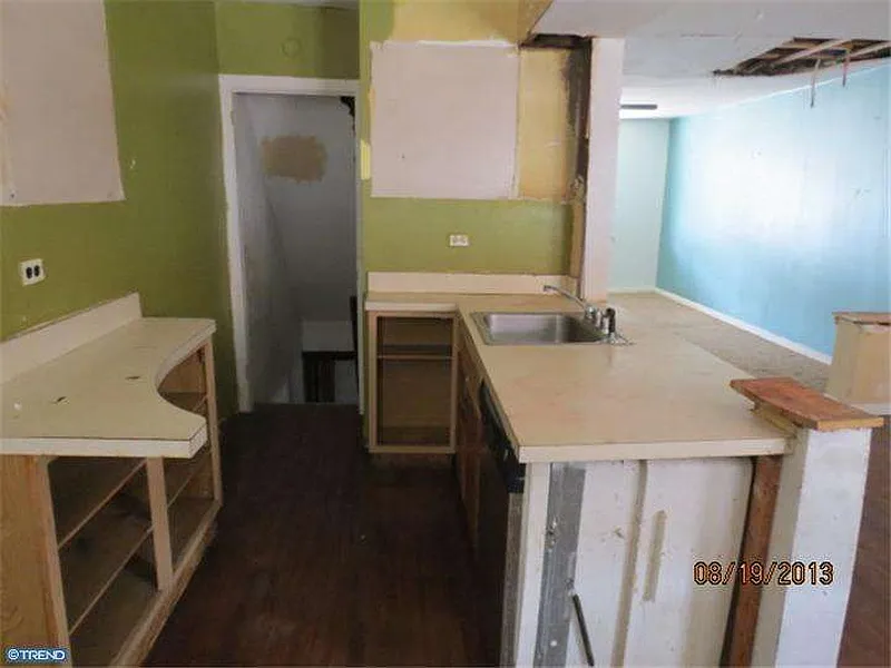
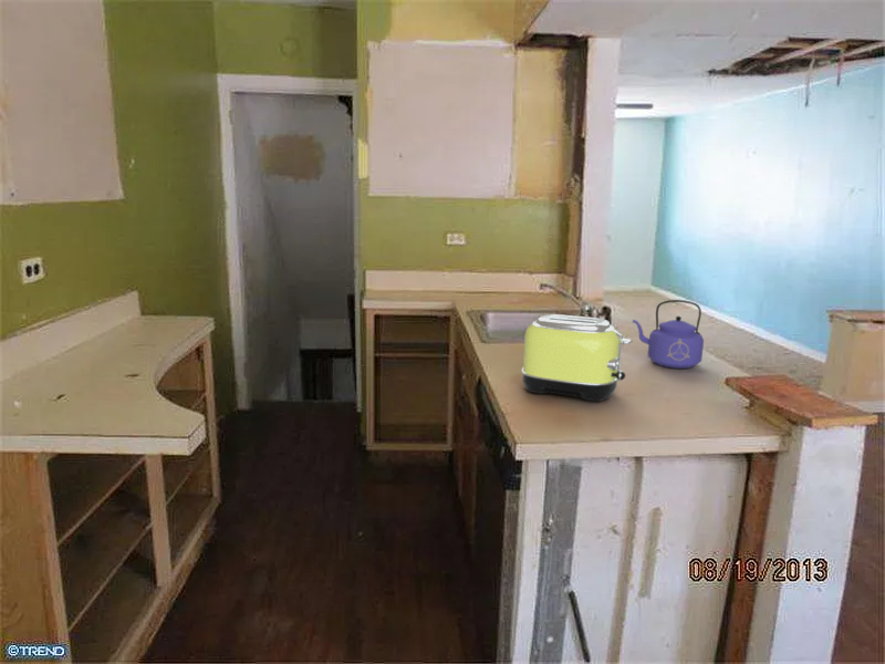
+ toaster (574, 355)
+ kettle (667, 331)
